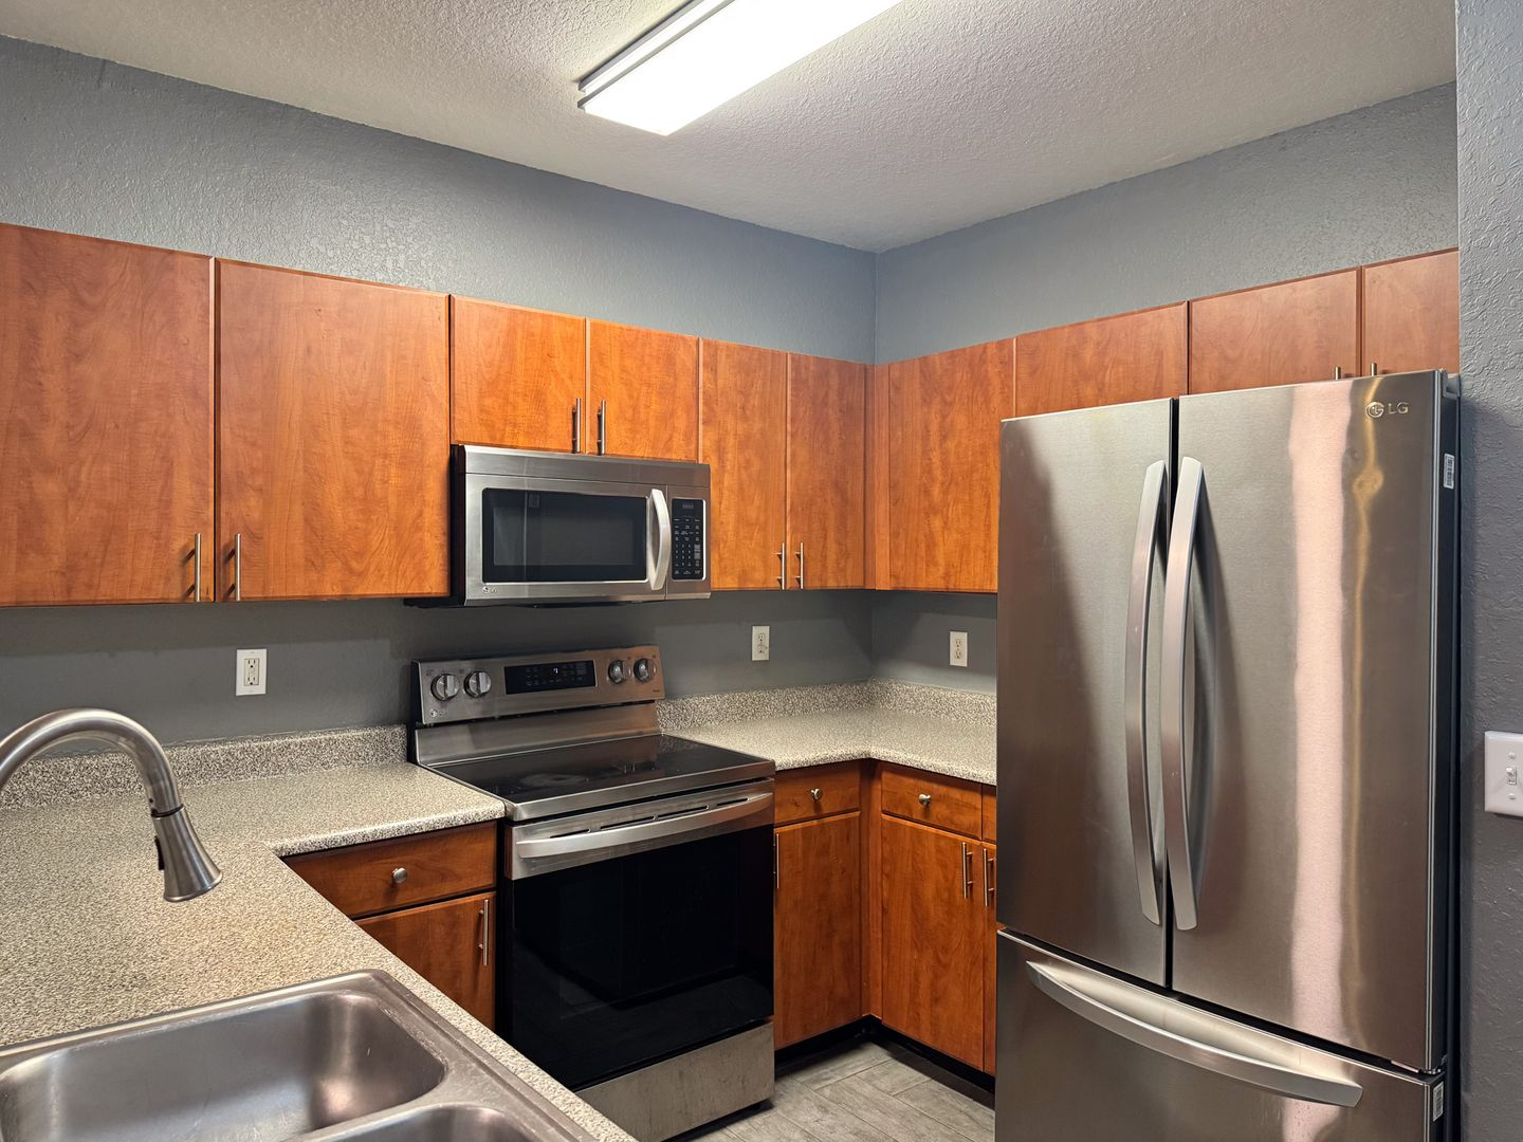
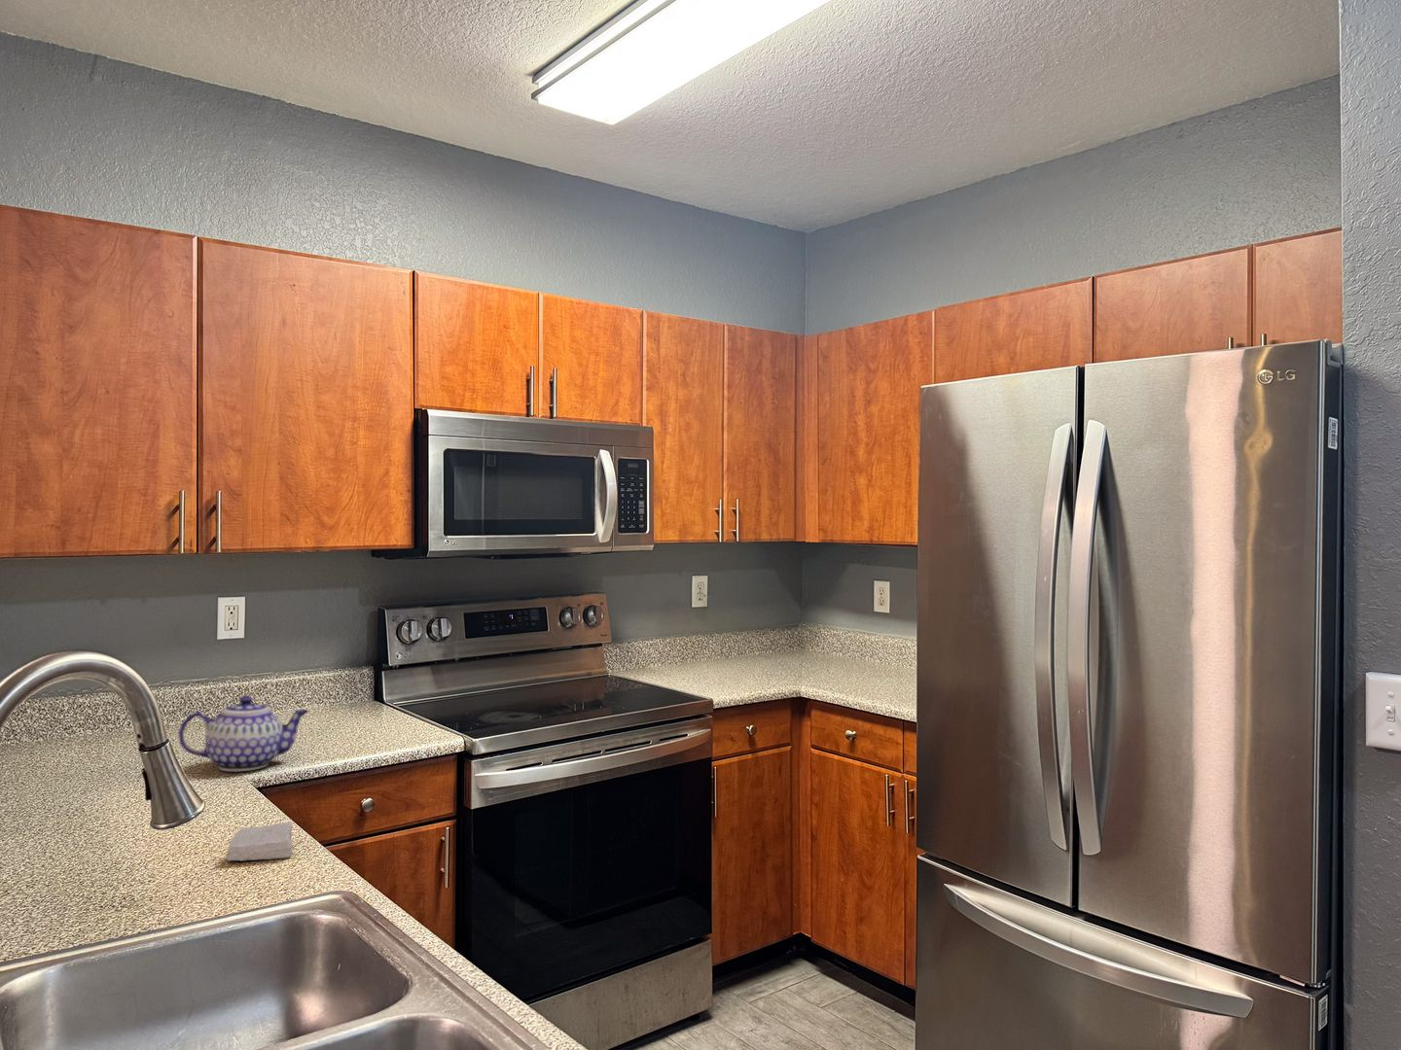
+ soap bar (259, 840)
+ teapot (244, 730)
